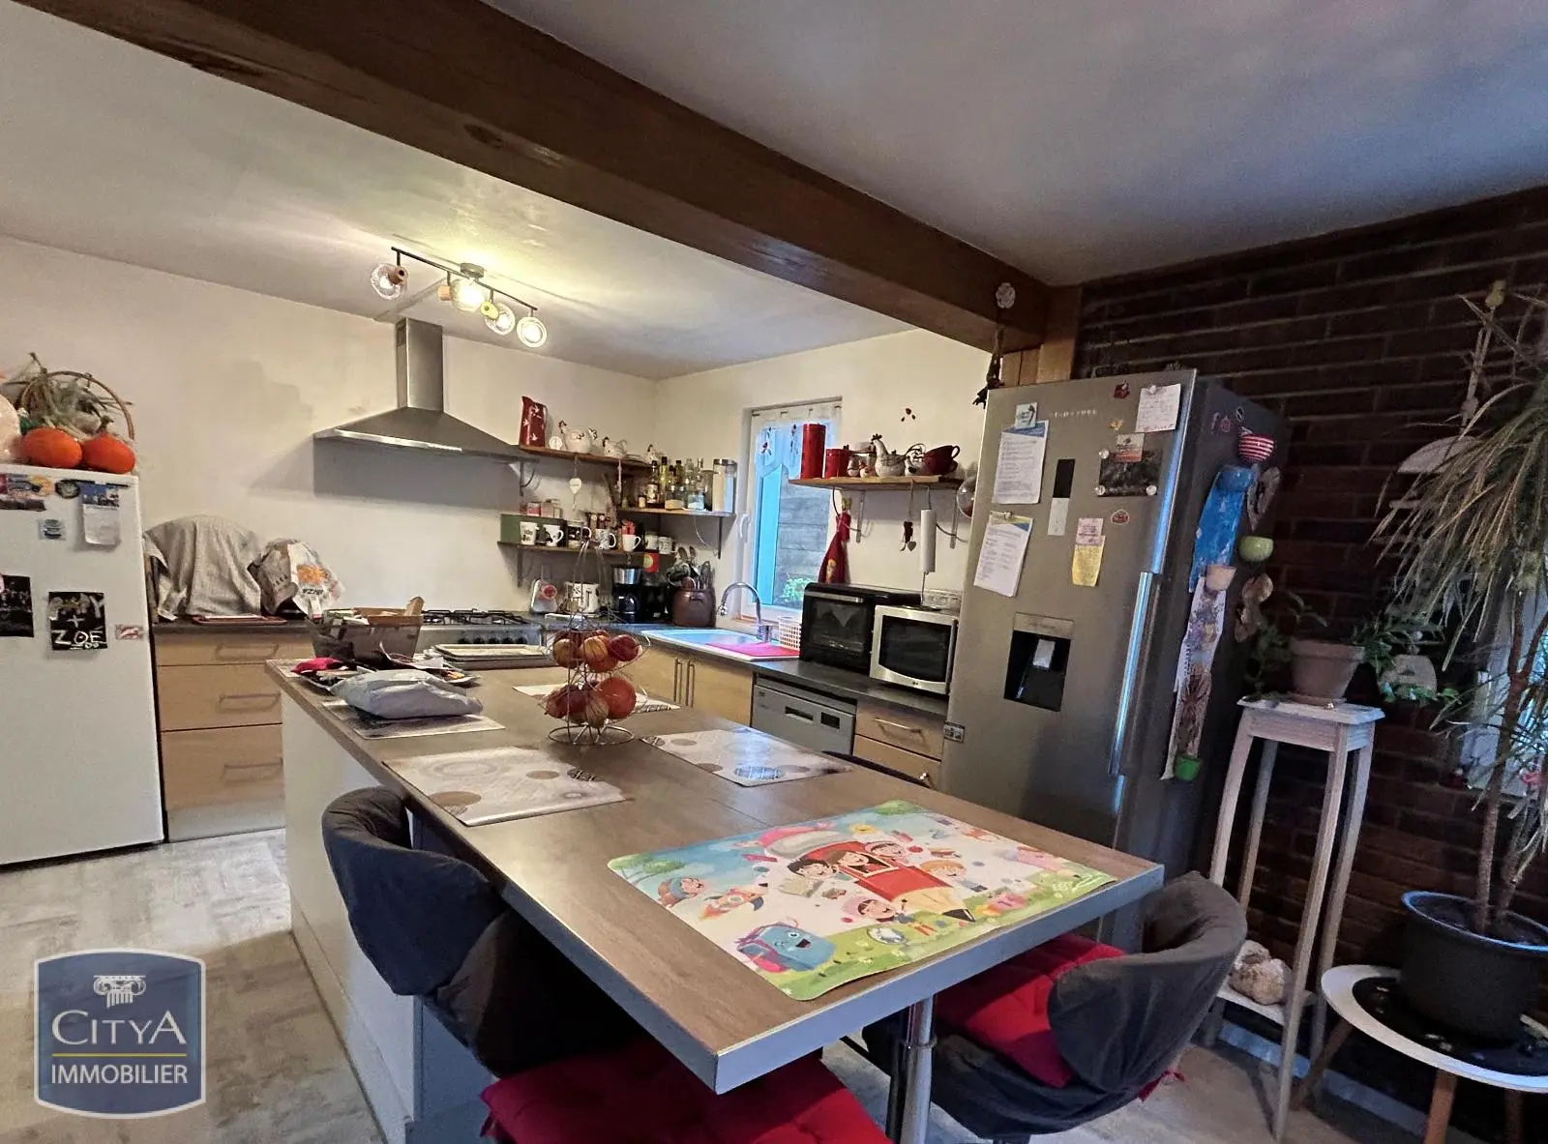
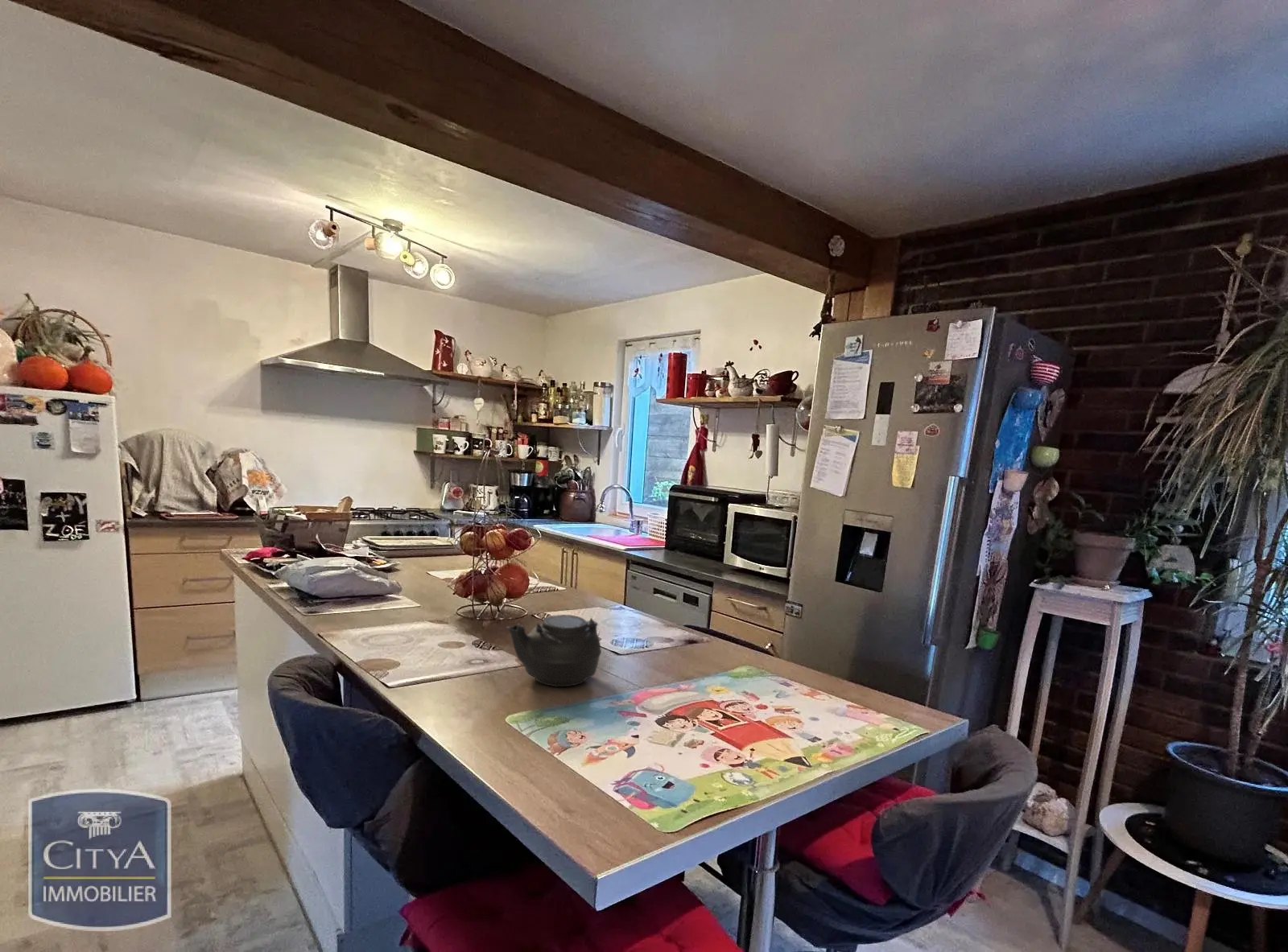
+ teapot (554, 650)
